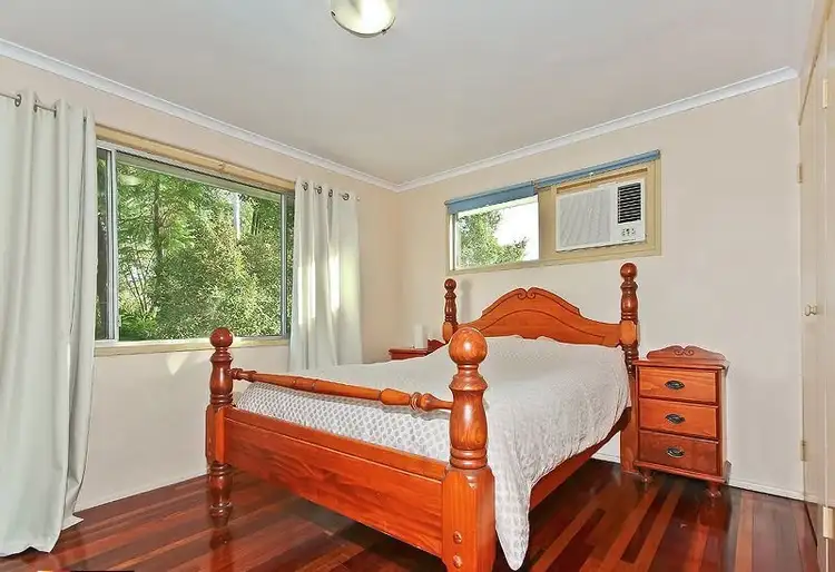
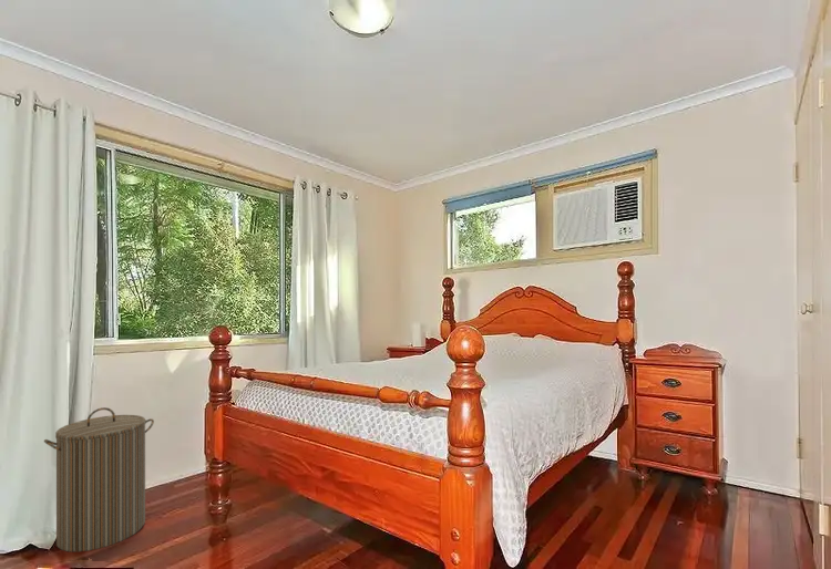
+ laundry hamper (102, 469)
